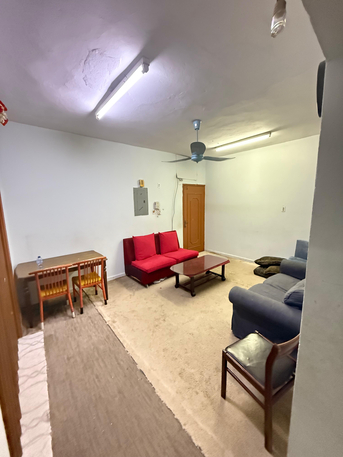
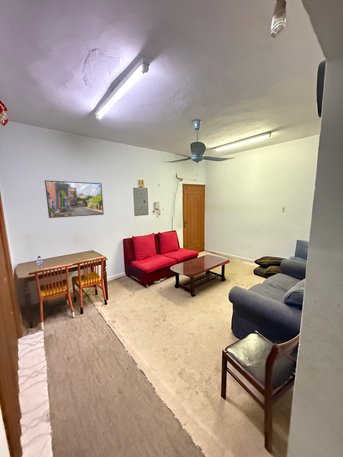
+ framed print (77, 199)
